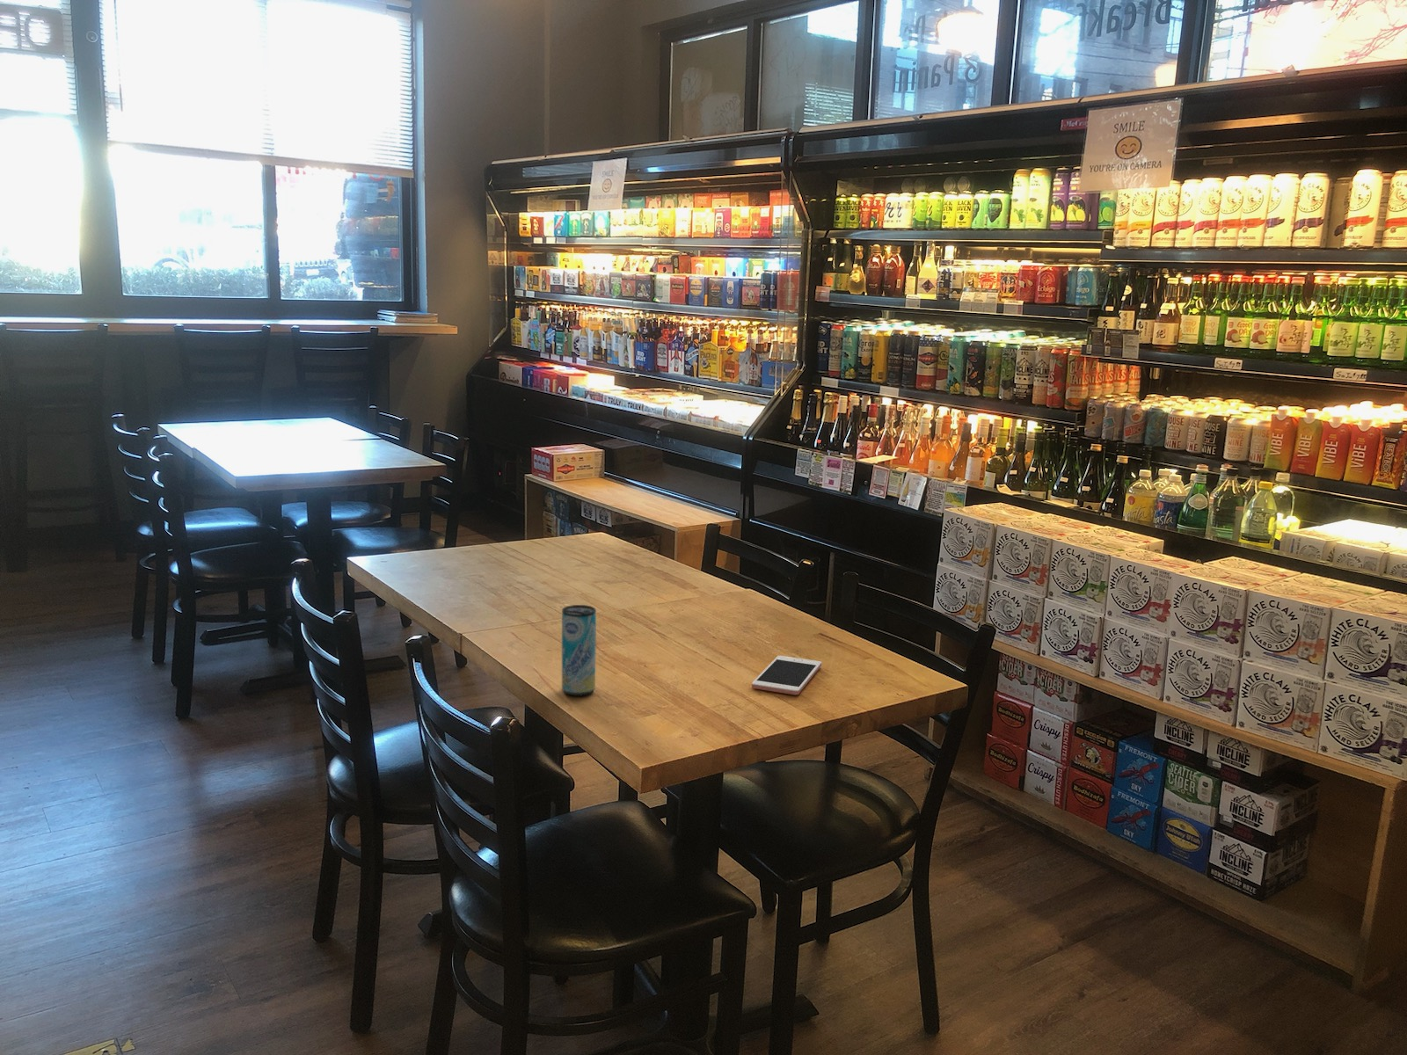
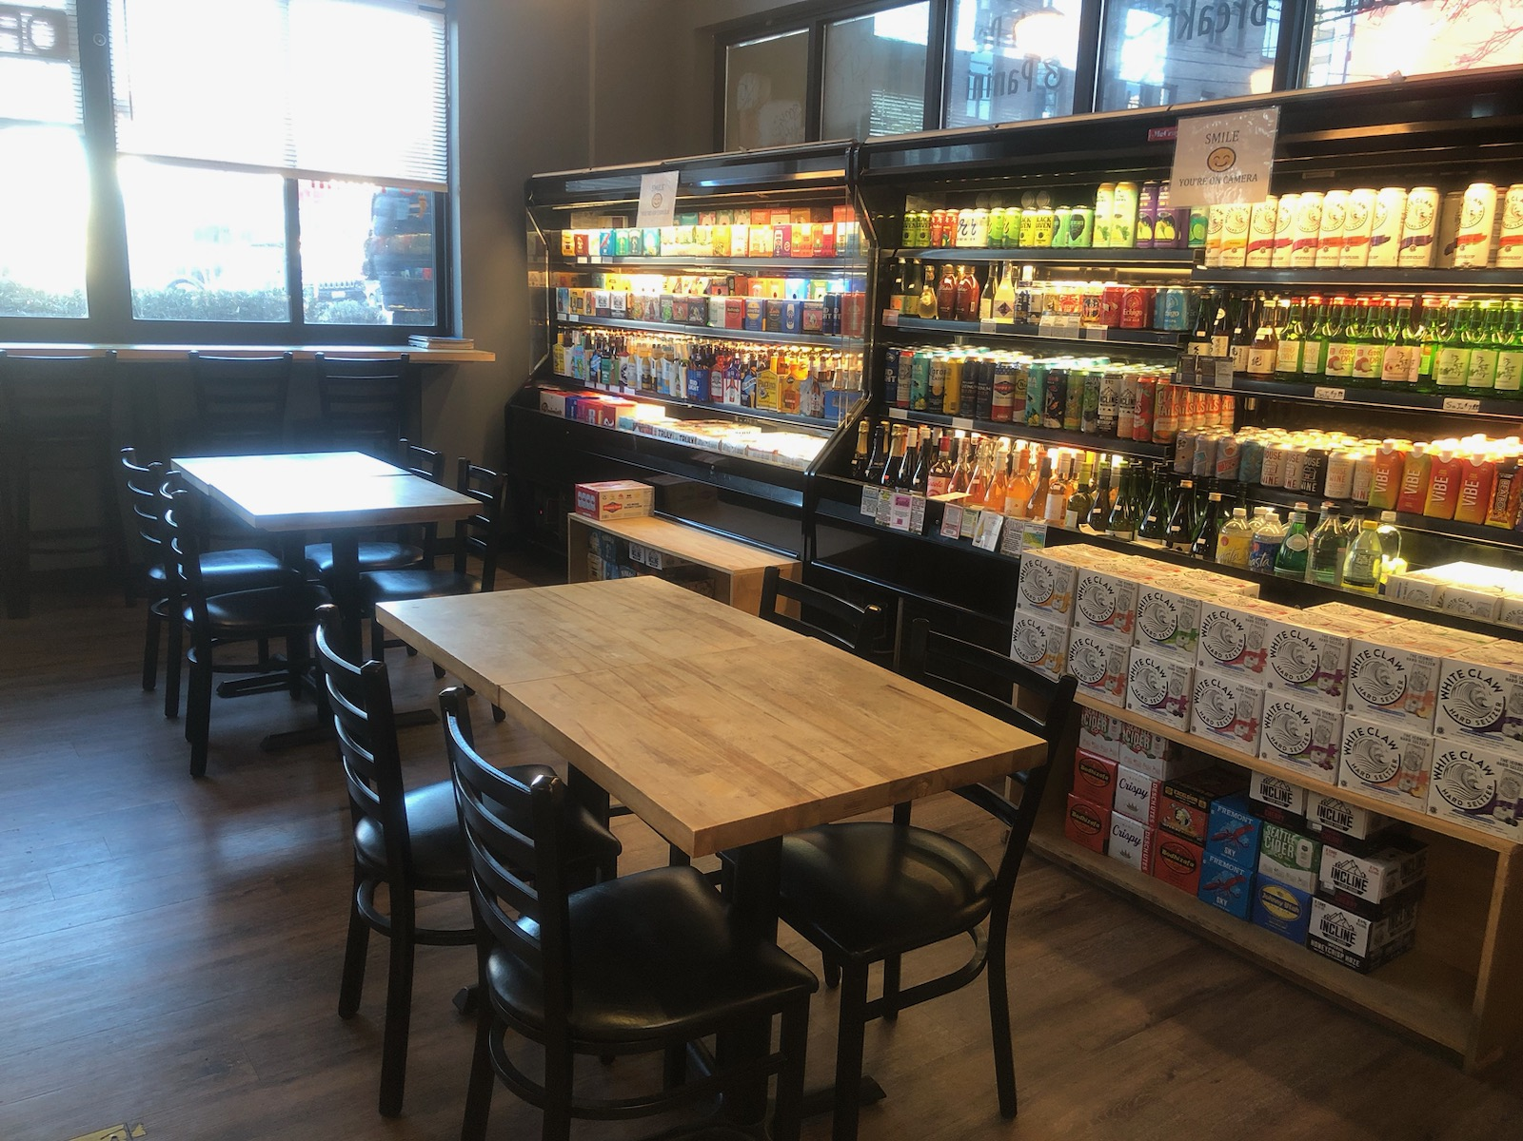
- cell phone (787, 674)
- beverage can (578, 651)
